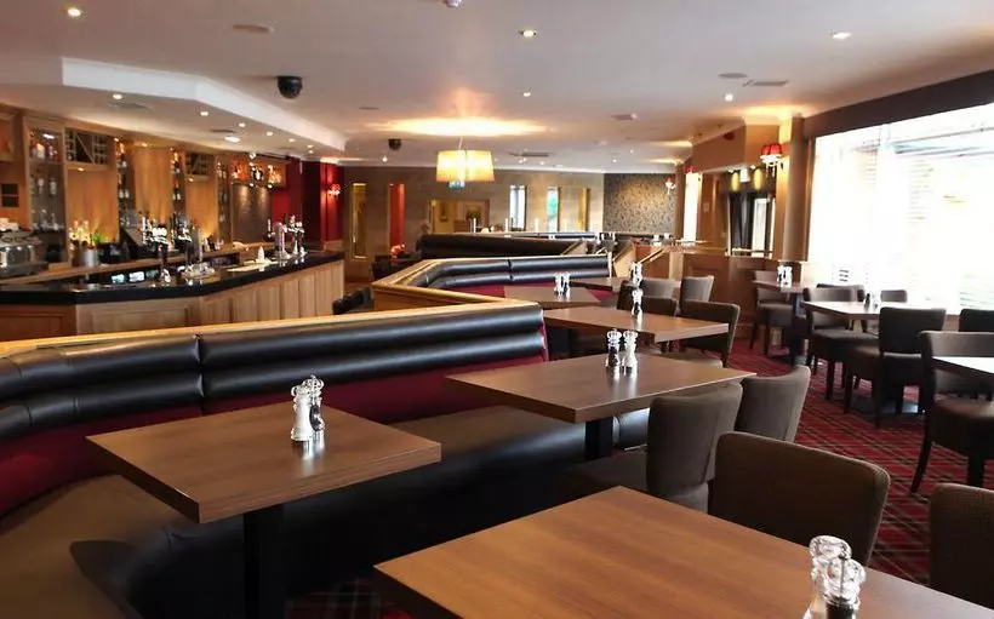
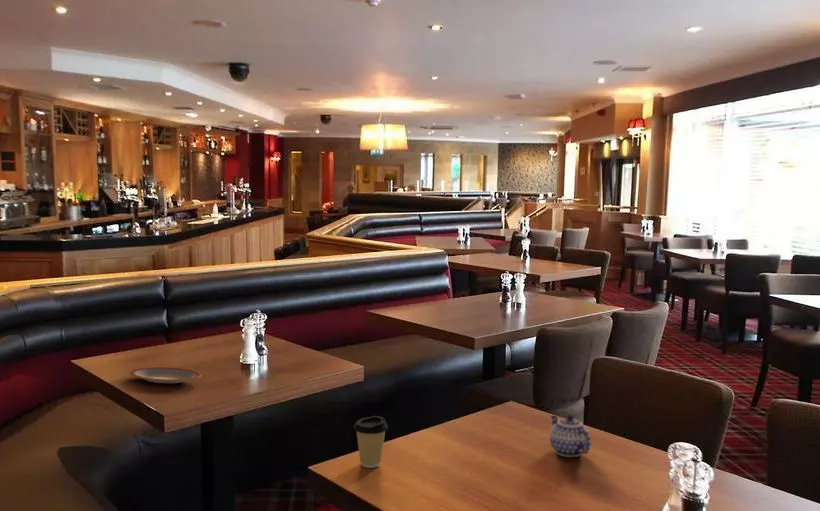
+ plate (165, 376)
+ coffee cup (370, 442)
+ teapot (569, 434)
